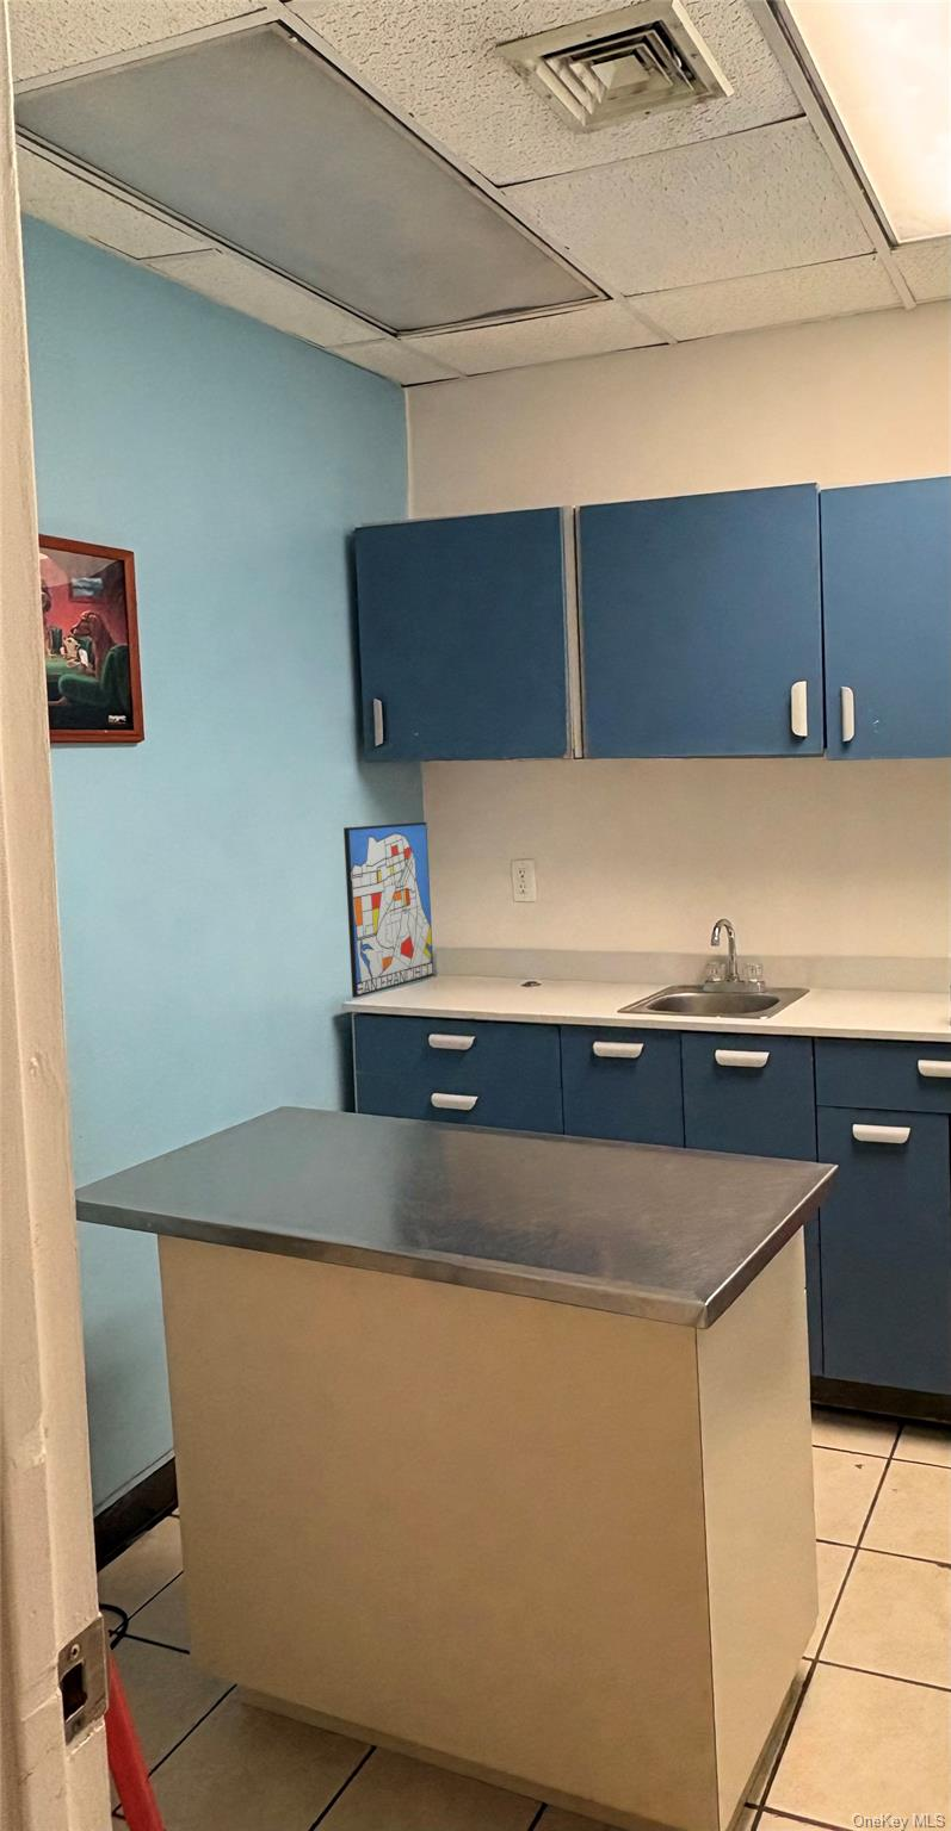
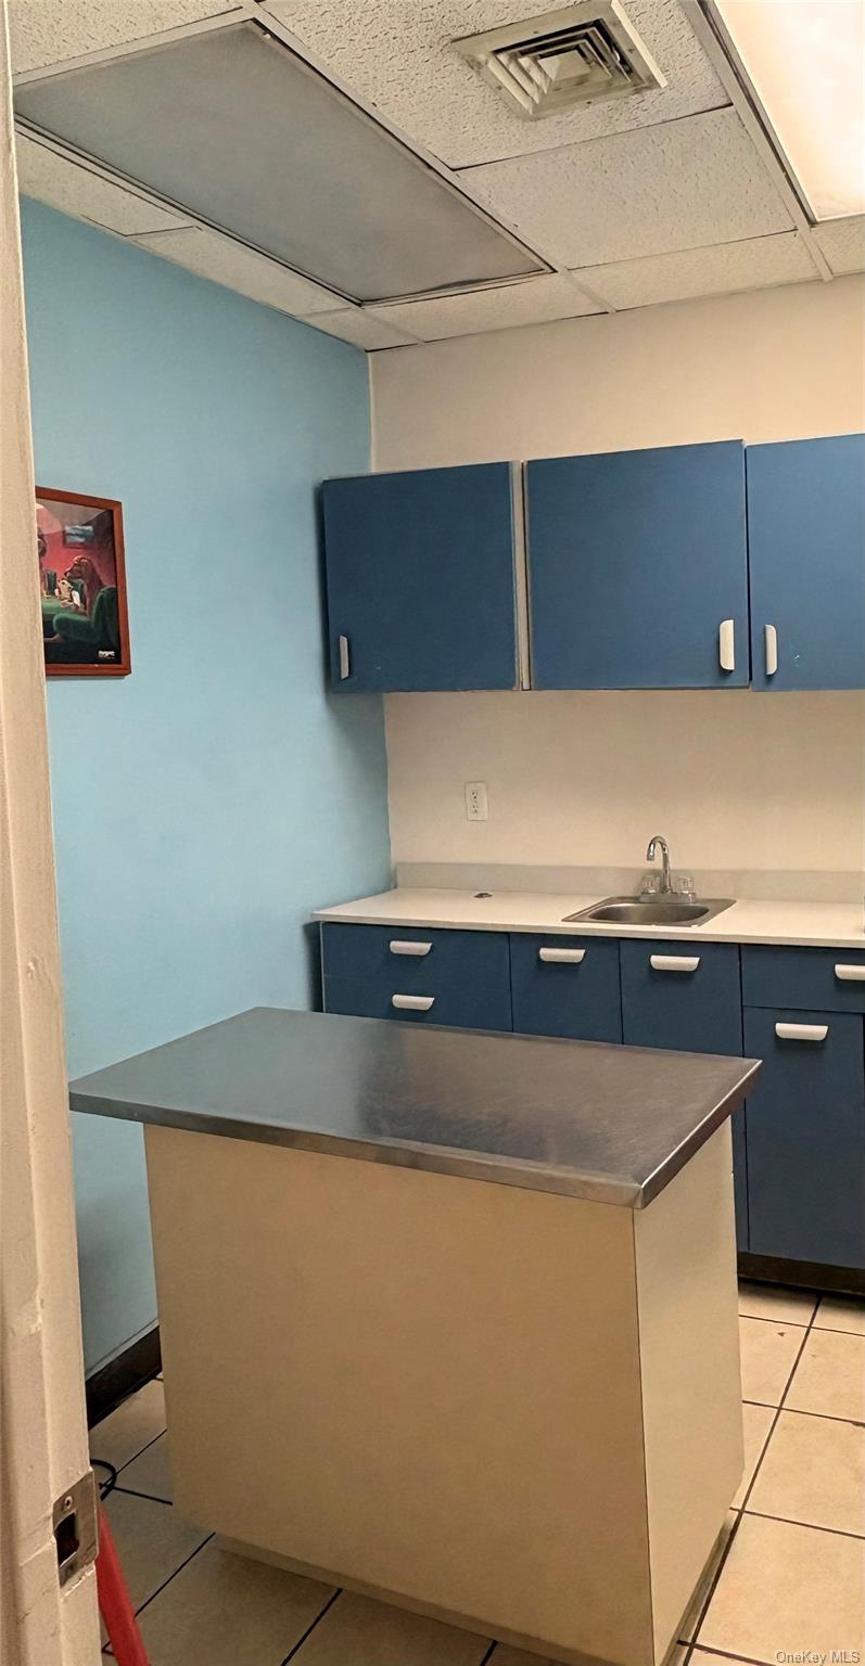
- wall art (390, 905)
